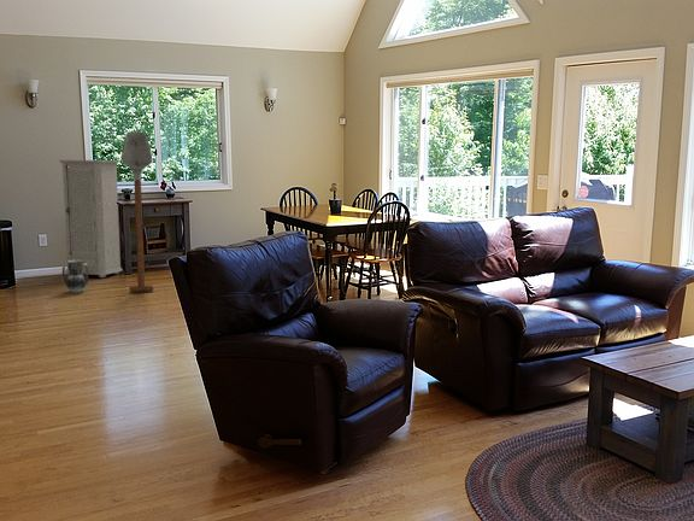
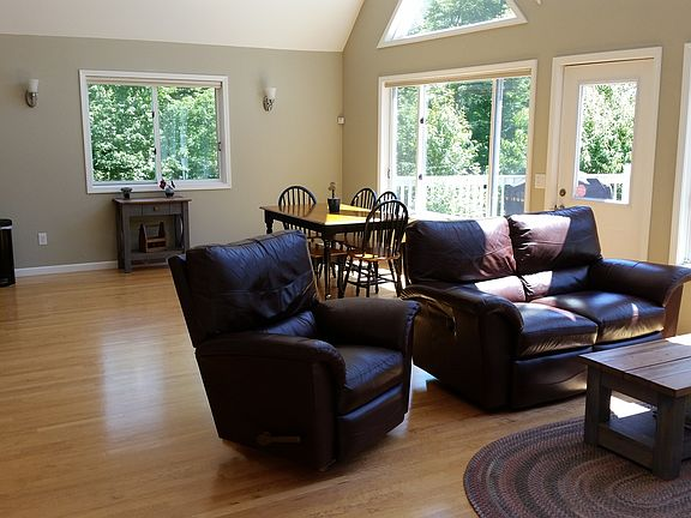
- shovel (139, 212)
- cabinet (92, 217)
- ceramic jug (75, 276)
